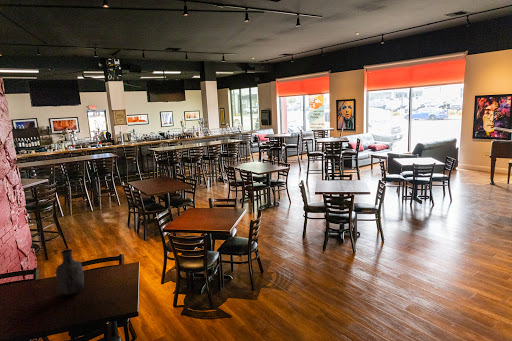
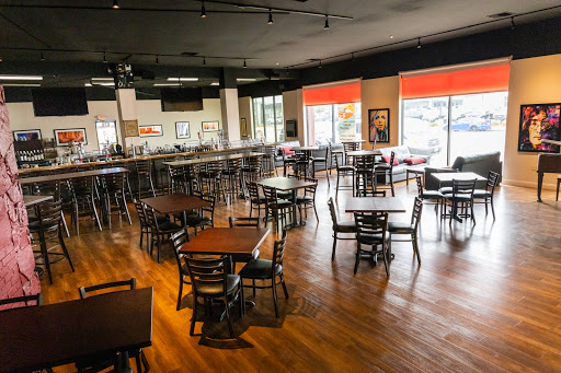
- vase (69, 271)
